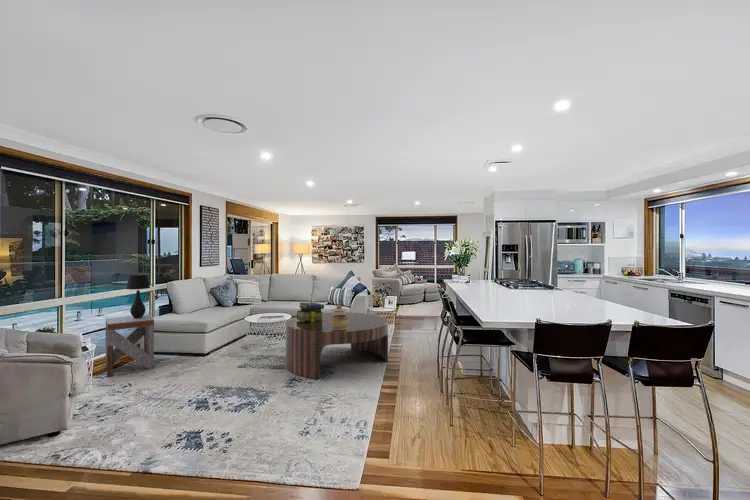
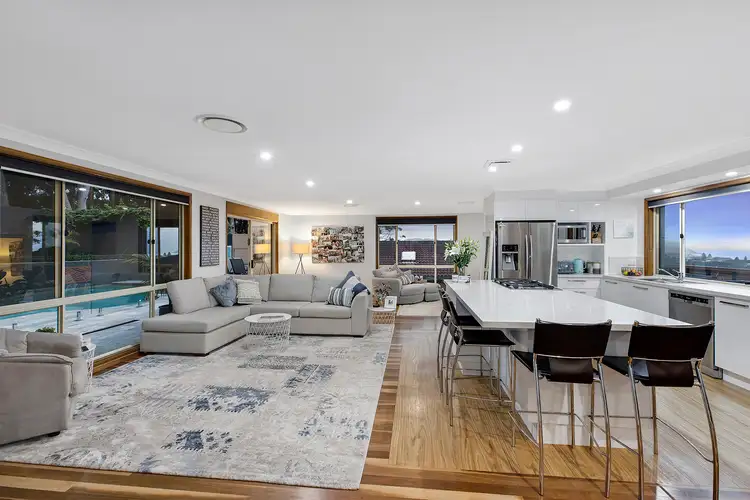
- coffee table (337, 341)
- ceramic pot (339, 317)
- side table (129, 343)
- stack of books (310, 311)
- table lamp (138, 296)
